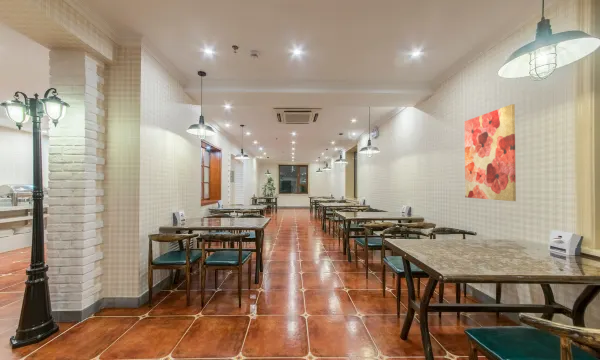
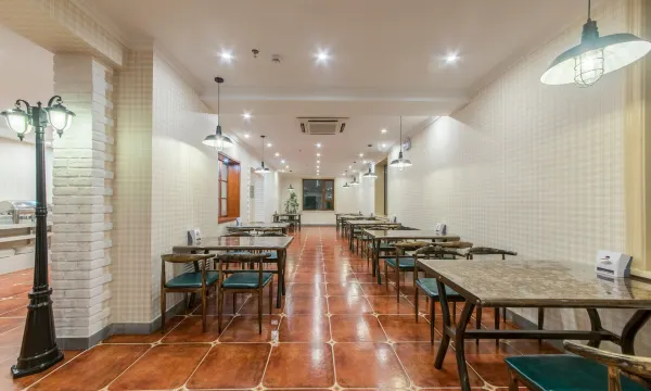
- wall art (487, 156)
